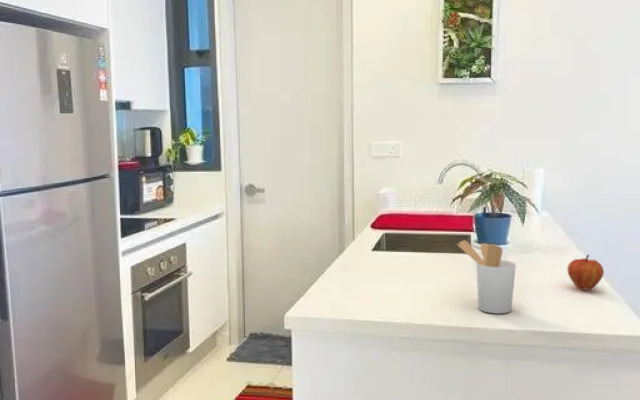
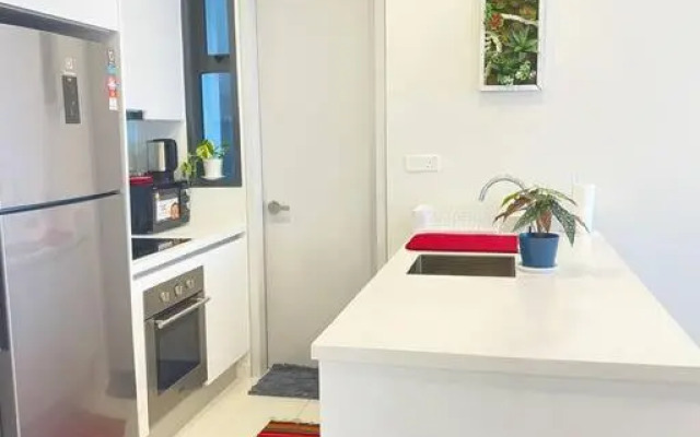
- fruit (585, 272)
- utensil holder (485, 274)
